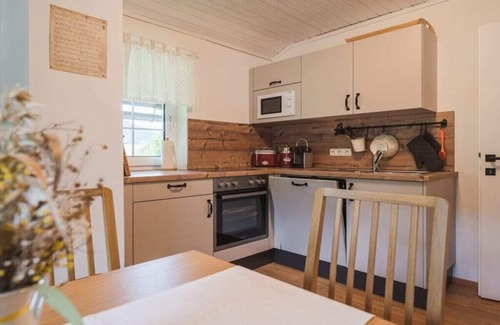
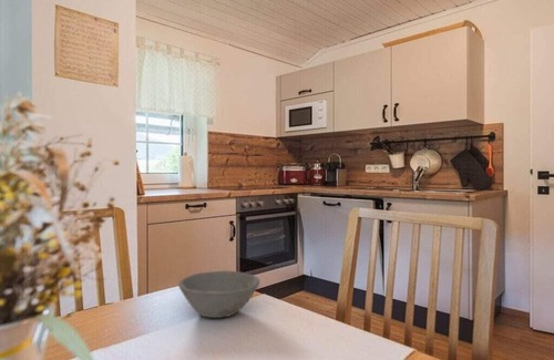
+ bowl (219, 295)
